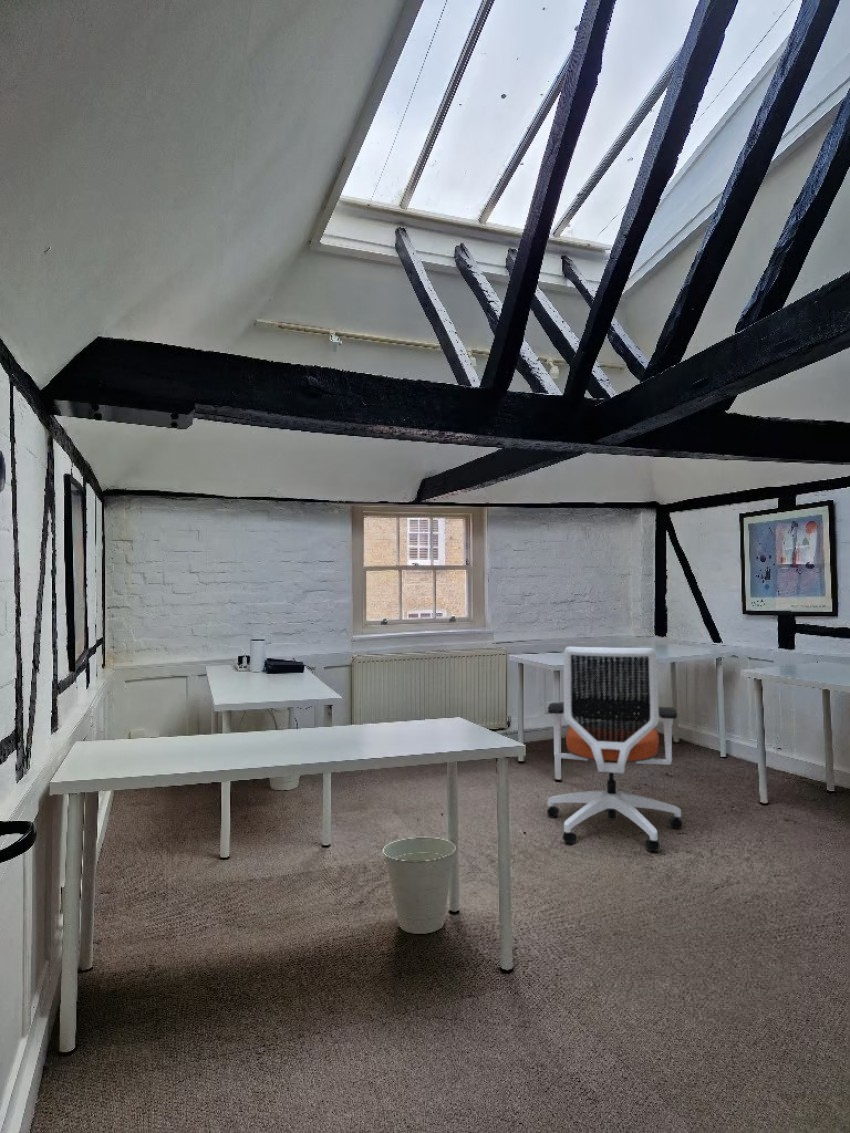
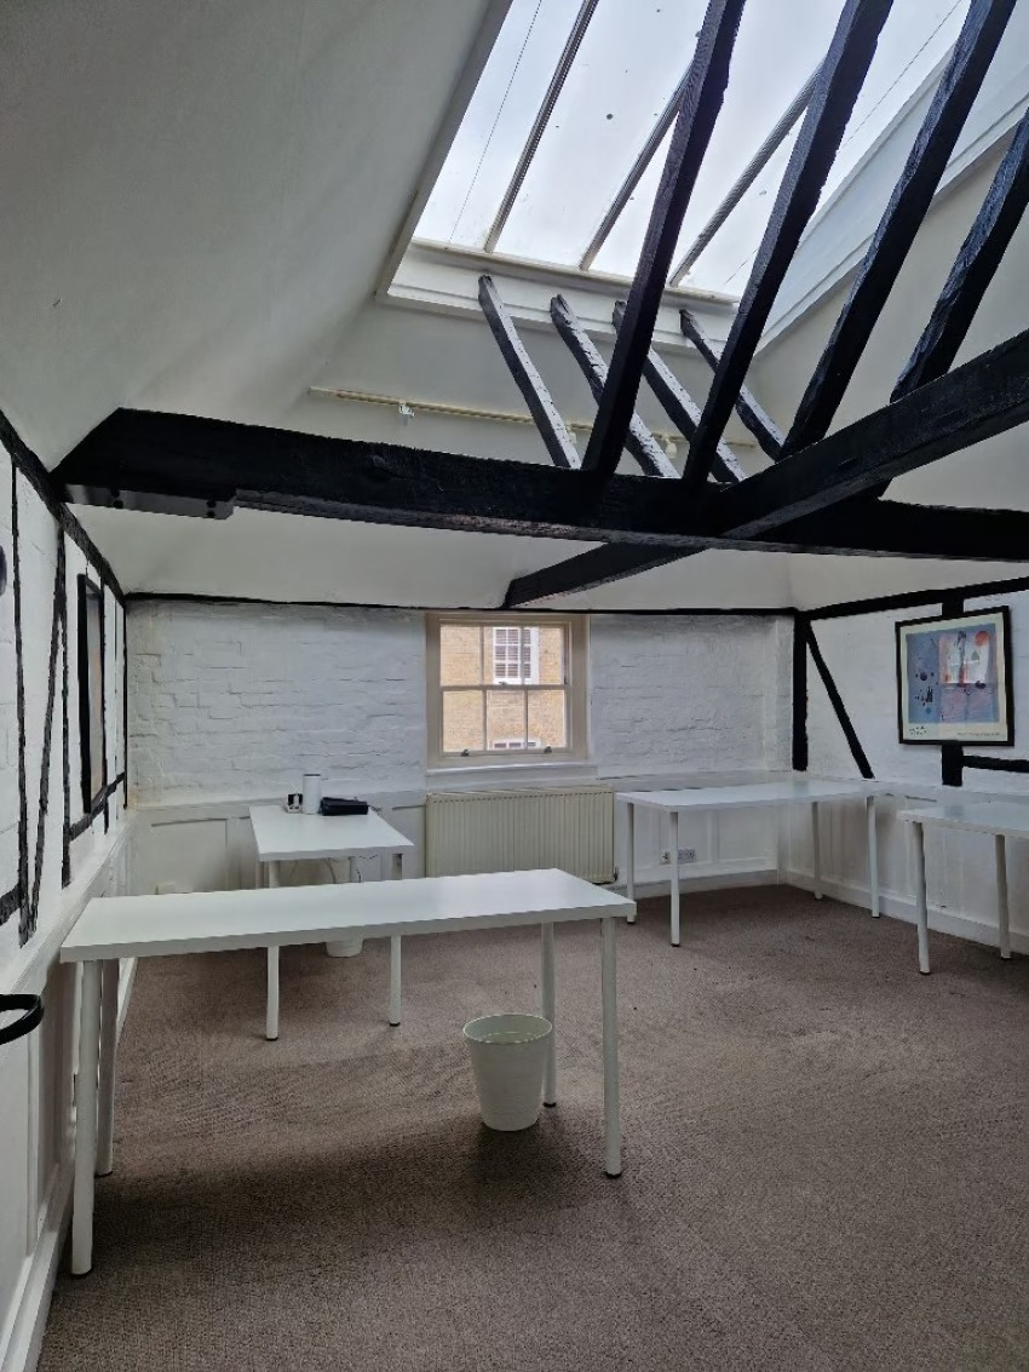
- office chair (611, 734)
